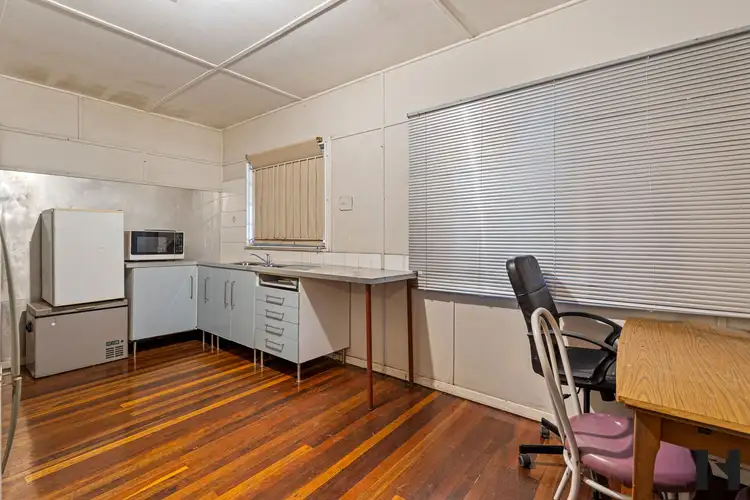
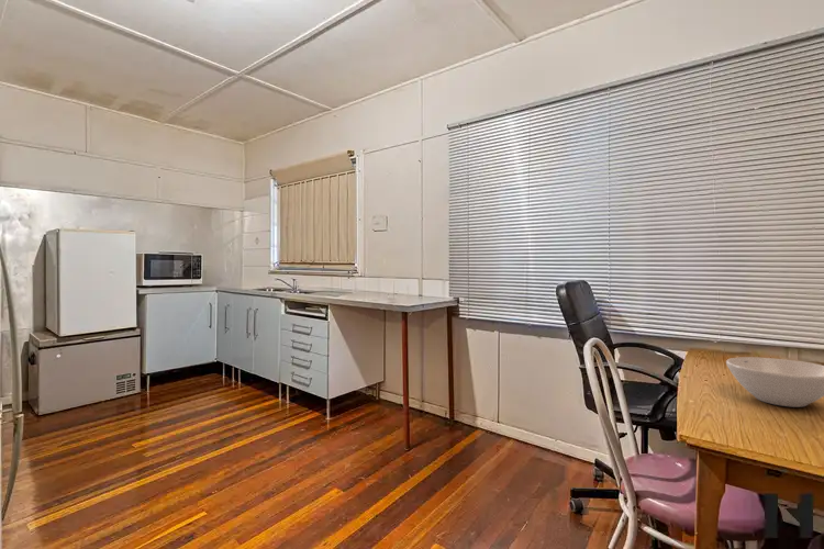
+ bowl (780, 383)
